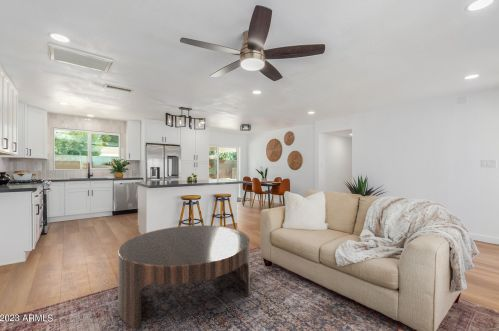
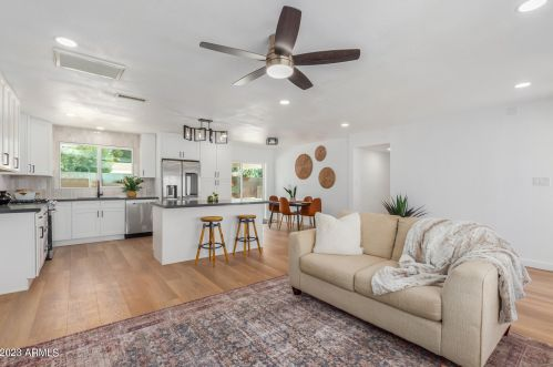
- coffee table (188, 265)
